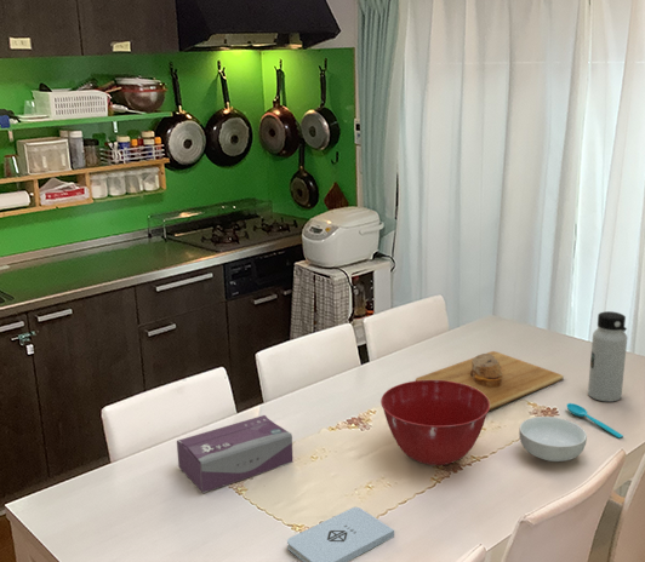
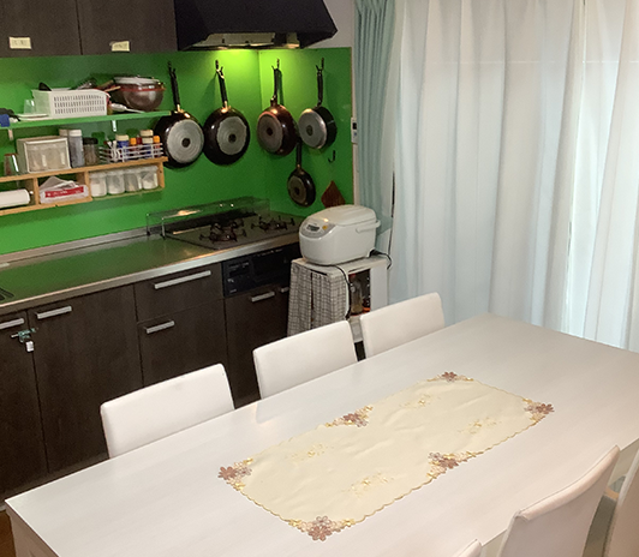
- cereal bowl (552, 442)
- cutting board (490, 368)
- tissue box (234, 449)
- mixing bowl (434, 426)
- spoon (593, 419)
- notepad (339, 538)
- water bottle (607, 355)
